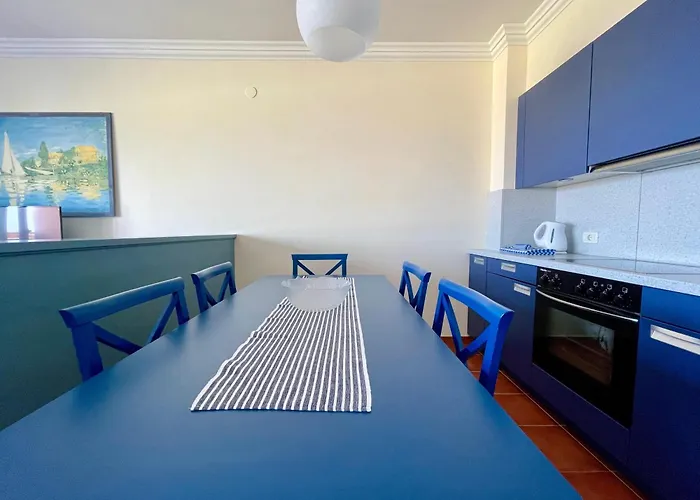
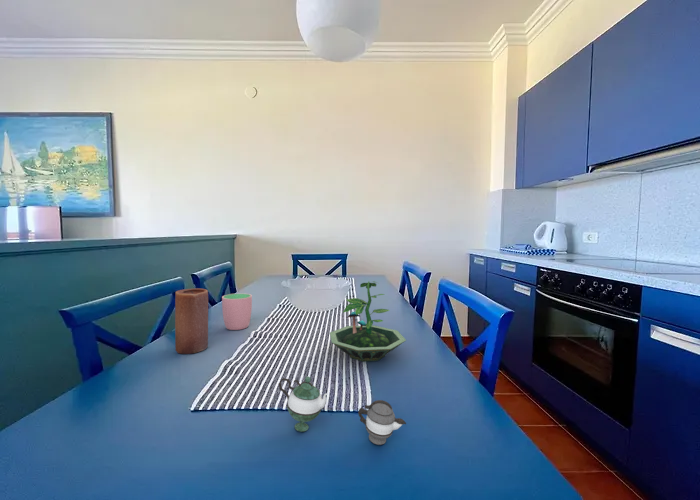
+ cup (239, 310)
+ terrarium (368, 295)
+ candle (192, 319)
+ teapot (325, 403)
